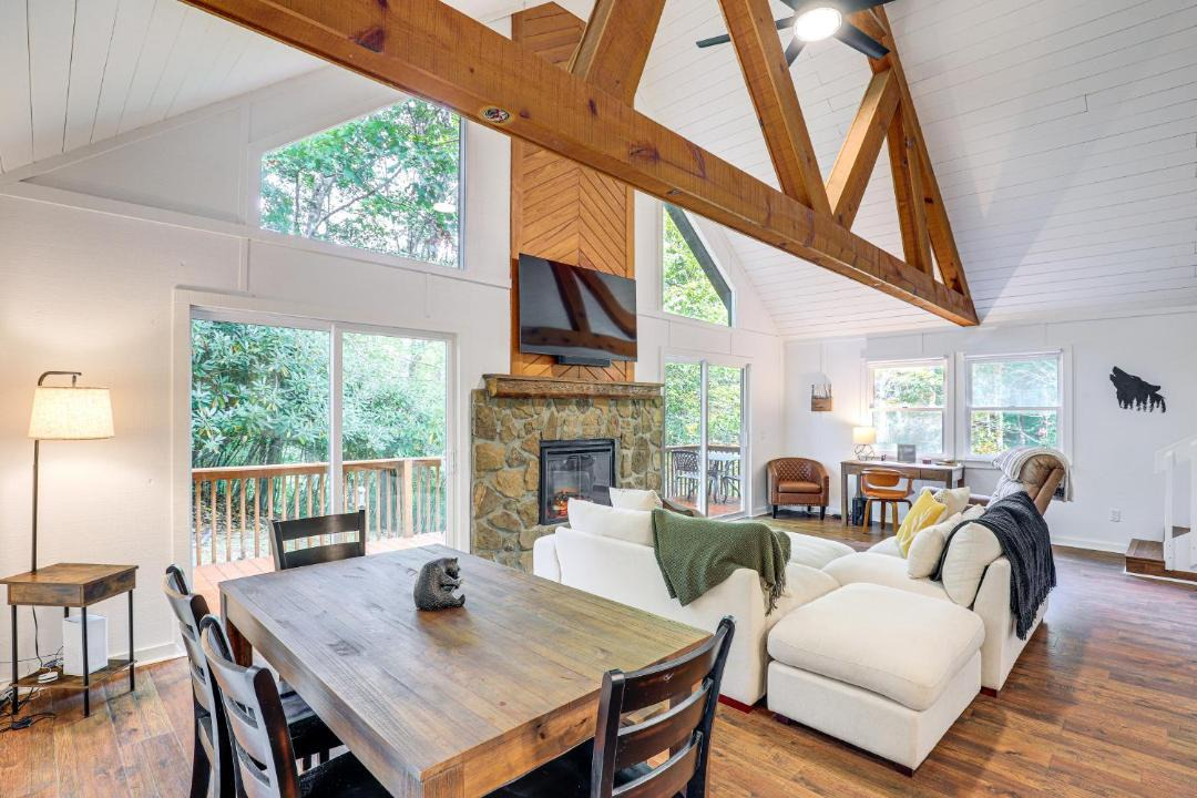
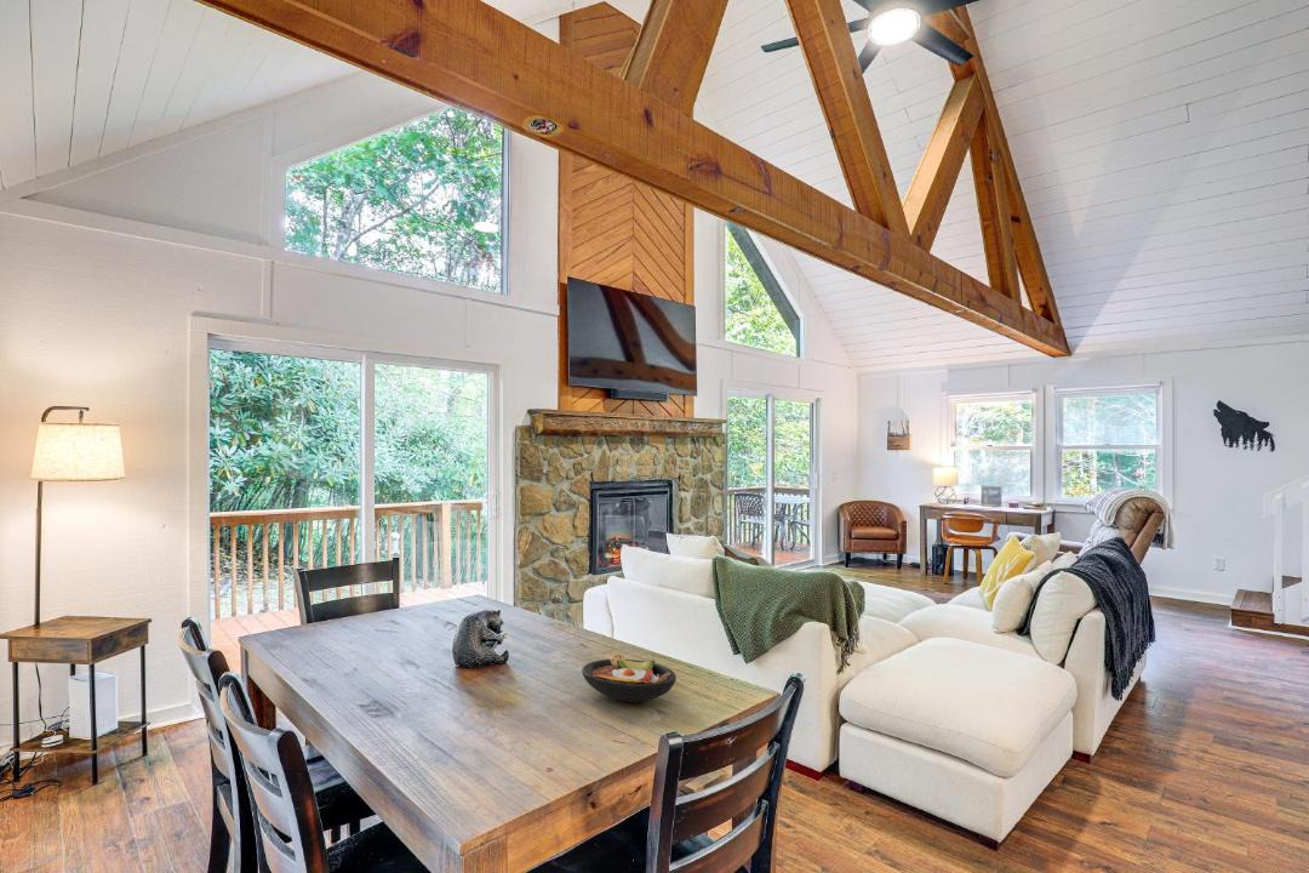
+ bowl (628, 680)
